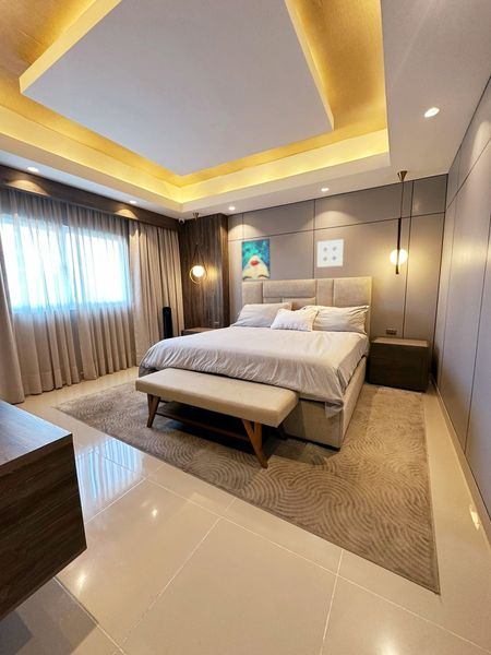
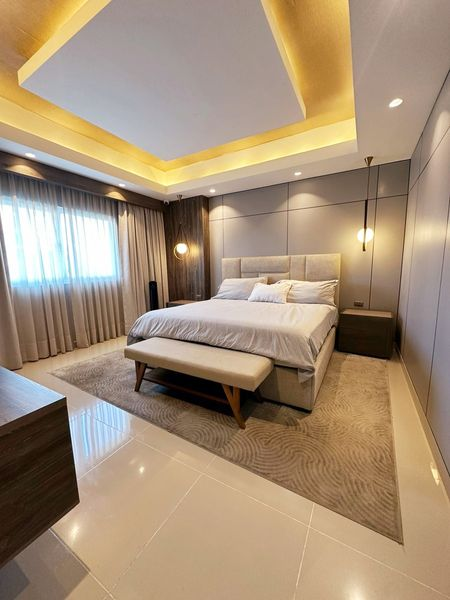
- wall art (255, 260)
- wall art (330, 253)
